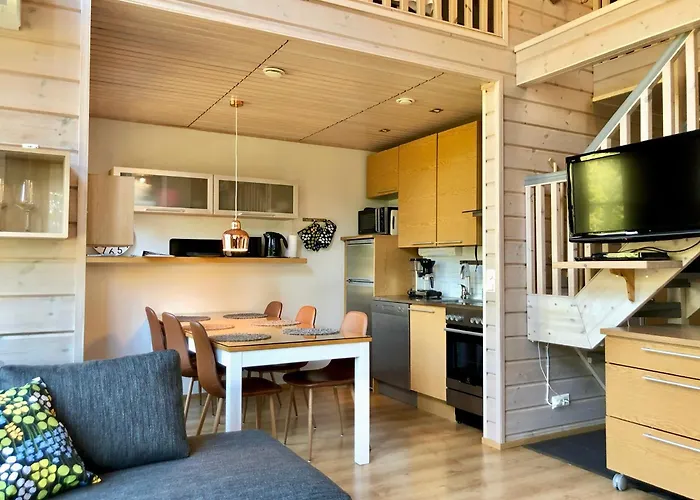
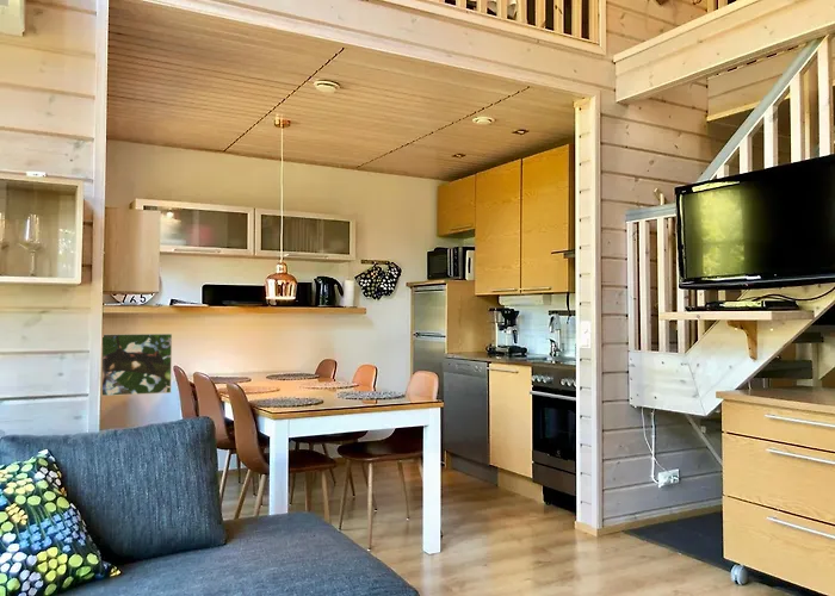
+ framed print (131, 364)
